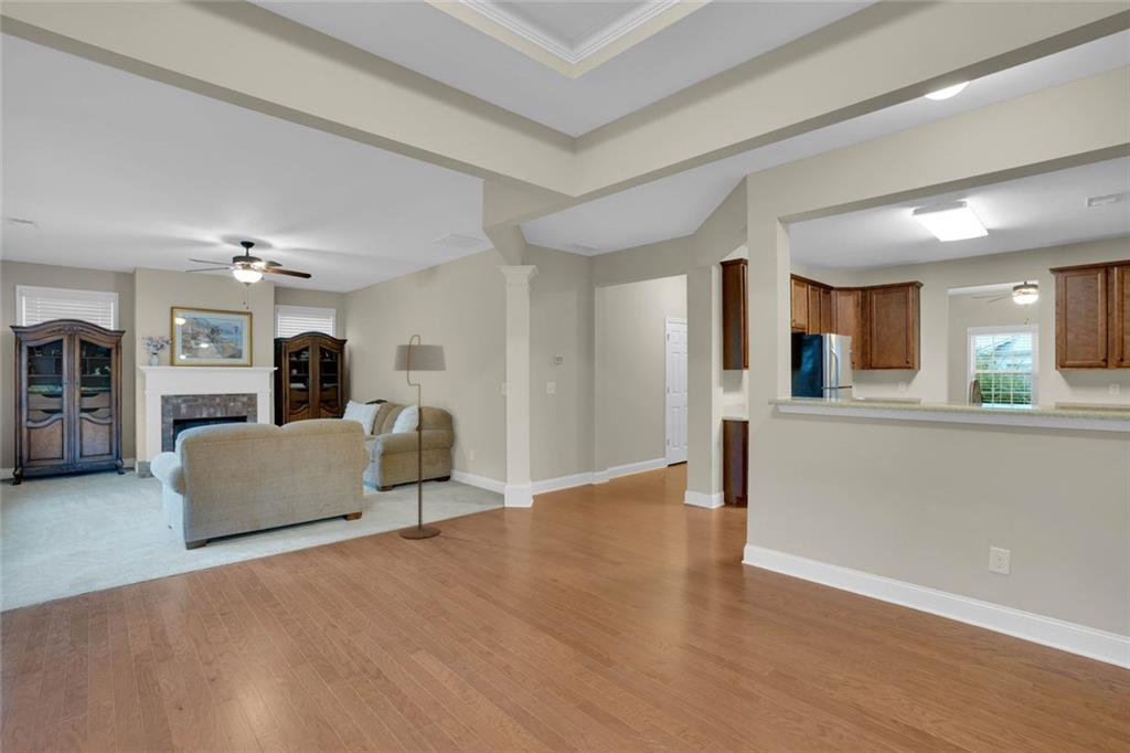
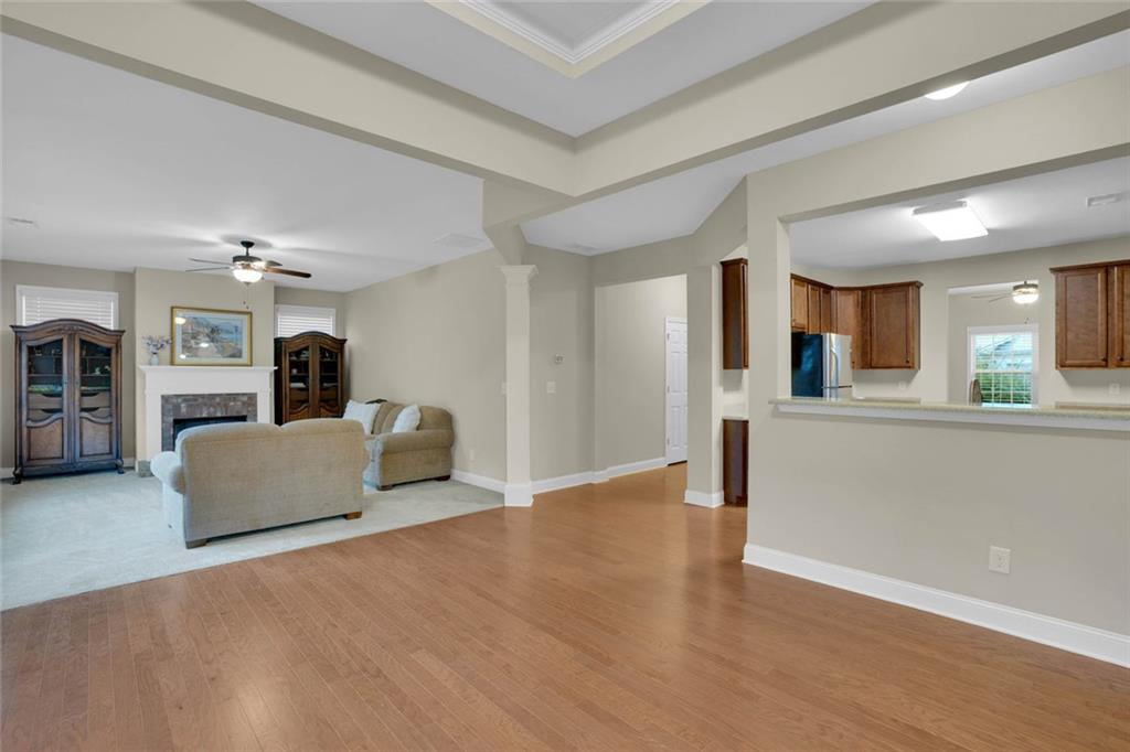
- floor lamp (418, 434)
